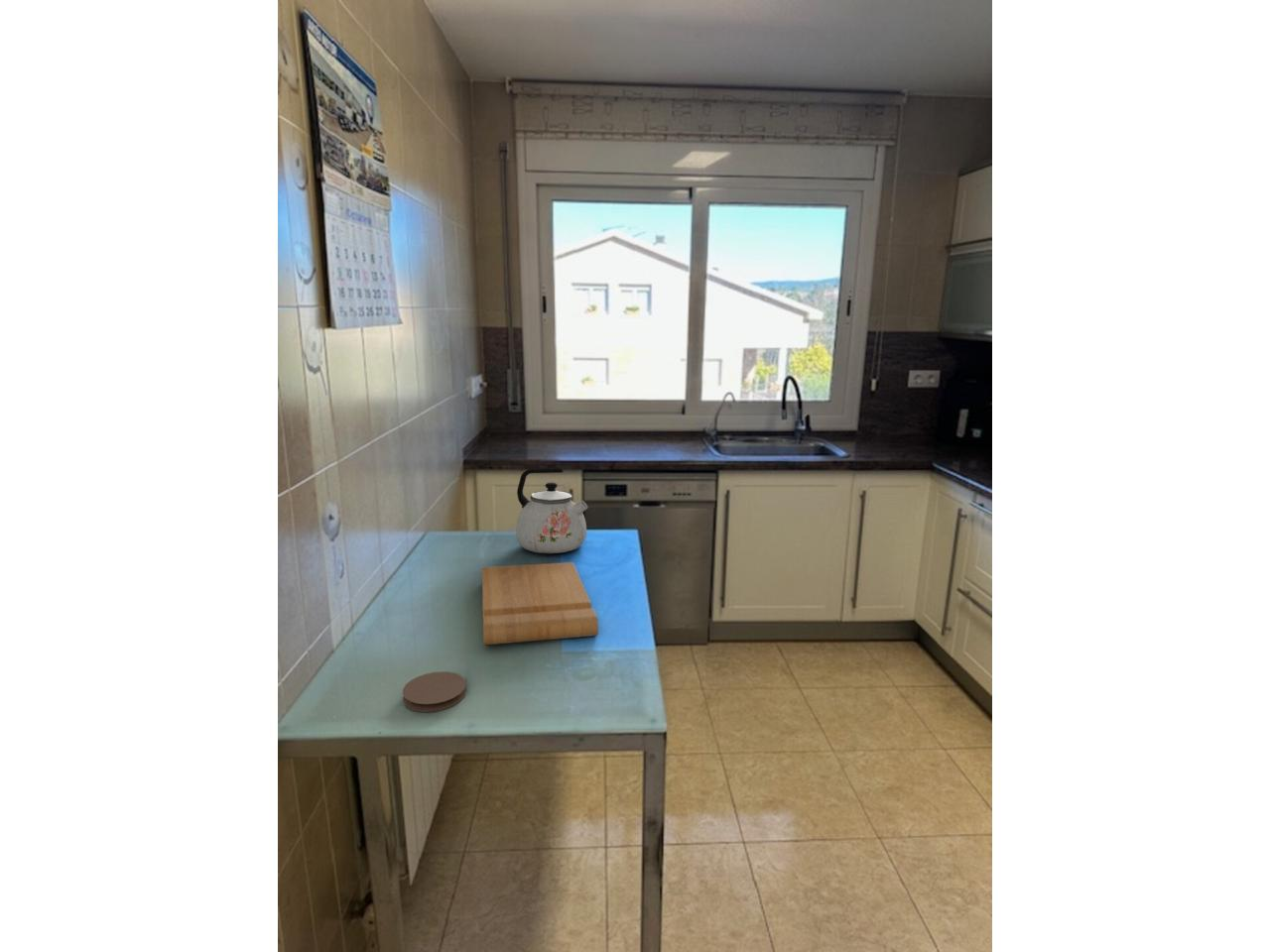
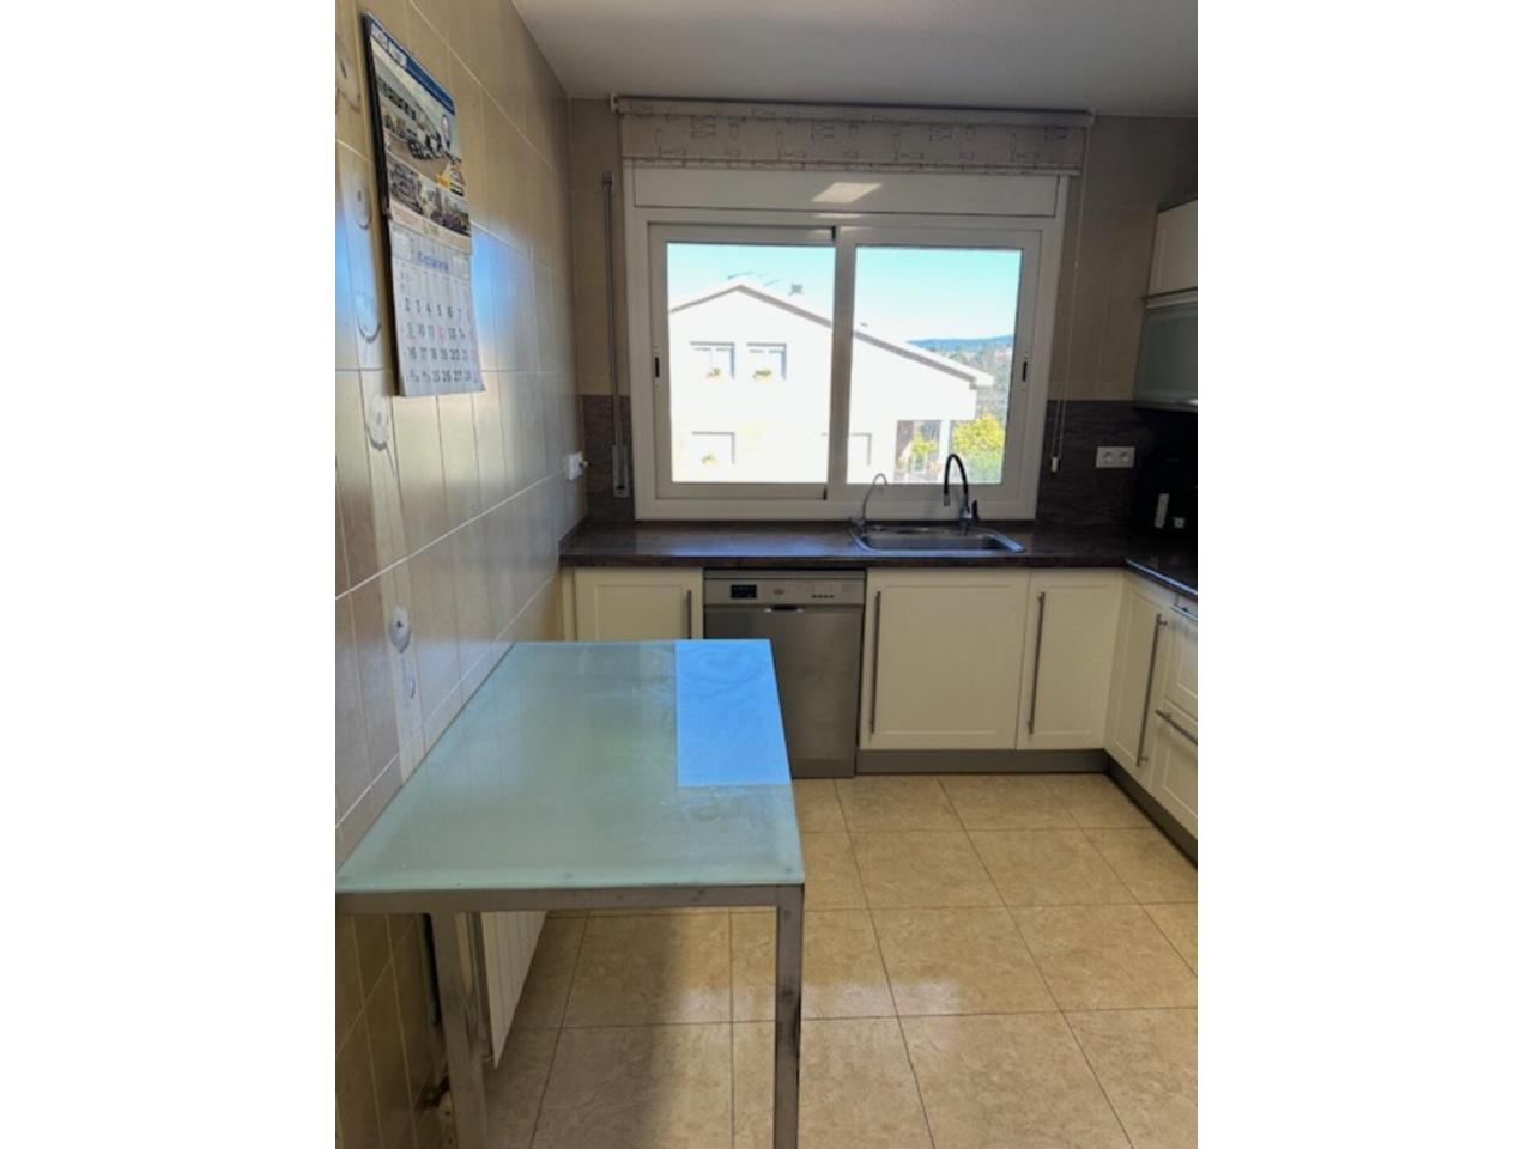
- cutting board (534, 598)
- coaster (435, 690)
- kettle (552, 508)
